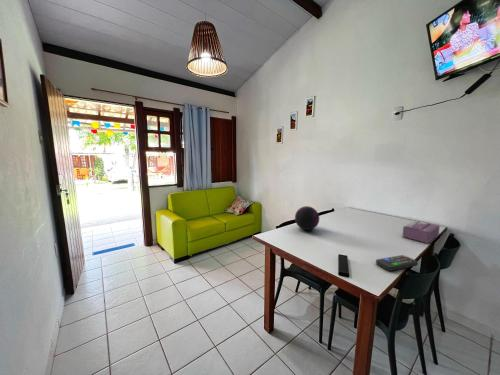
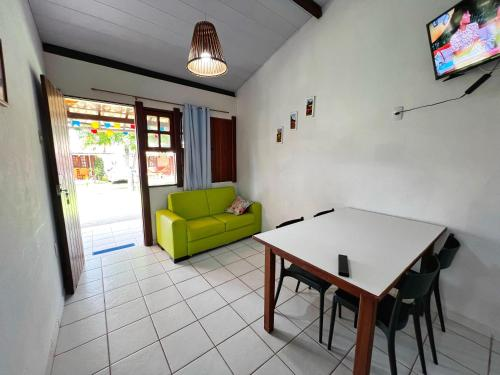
- decorative orb (306, 218)
- tissue box (421, 230)
- remote control (396, 262)
